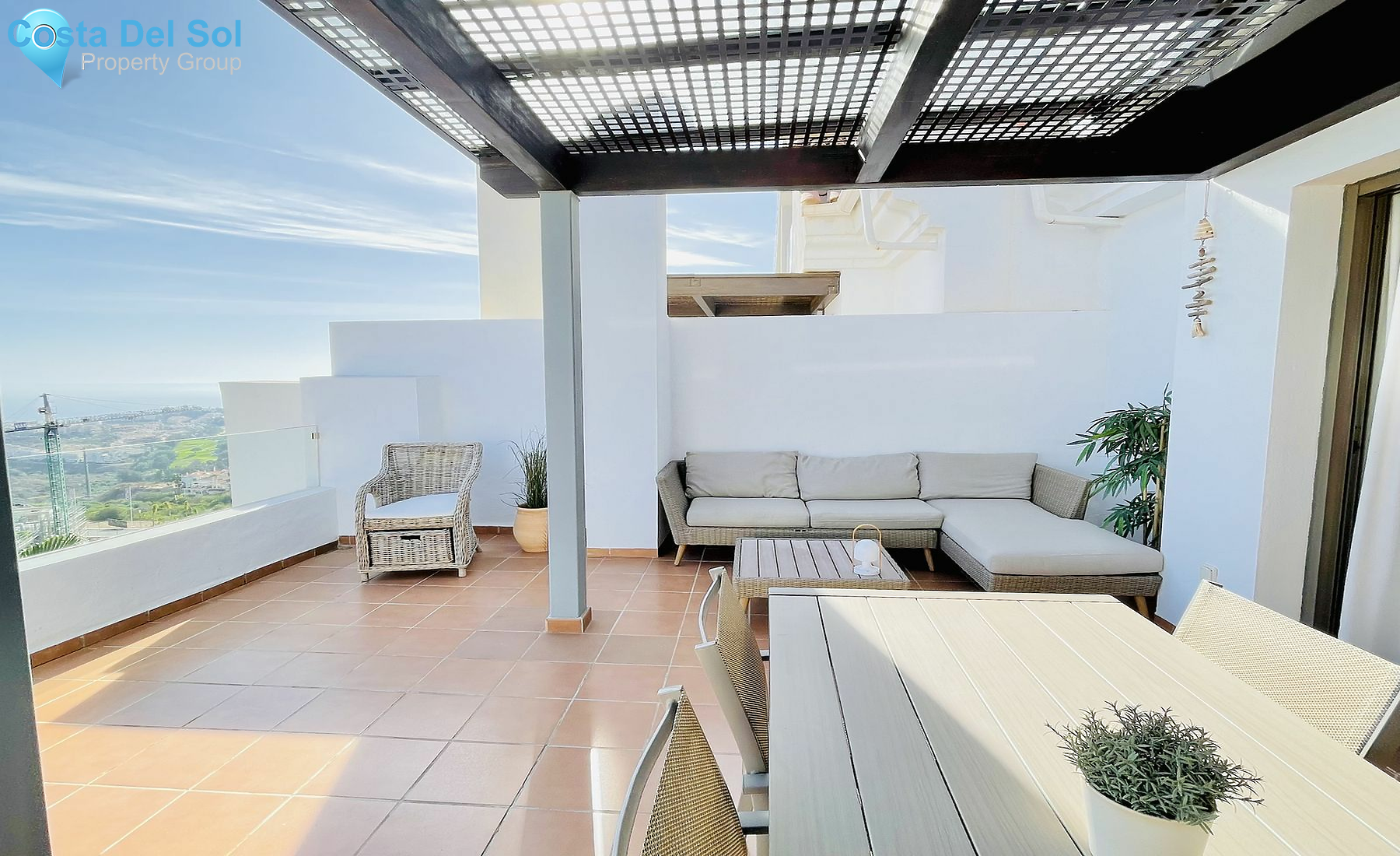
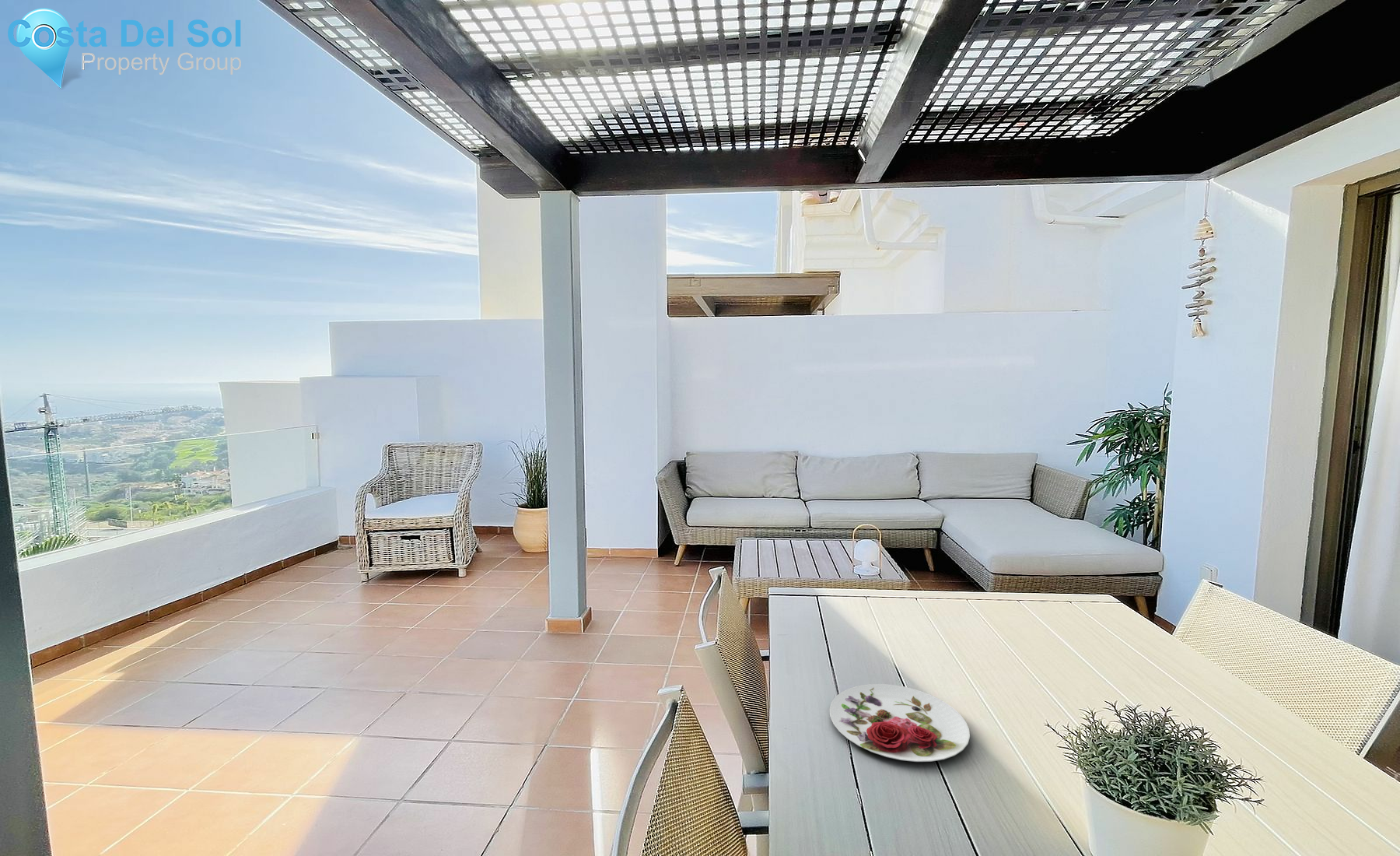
+ plate (897, 717)
